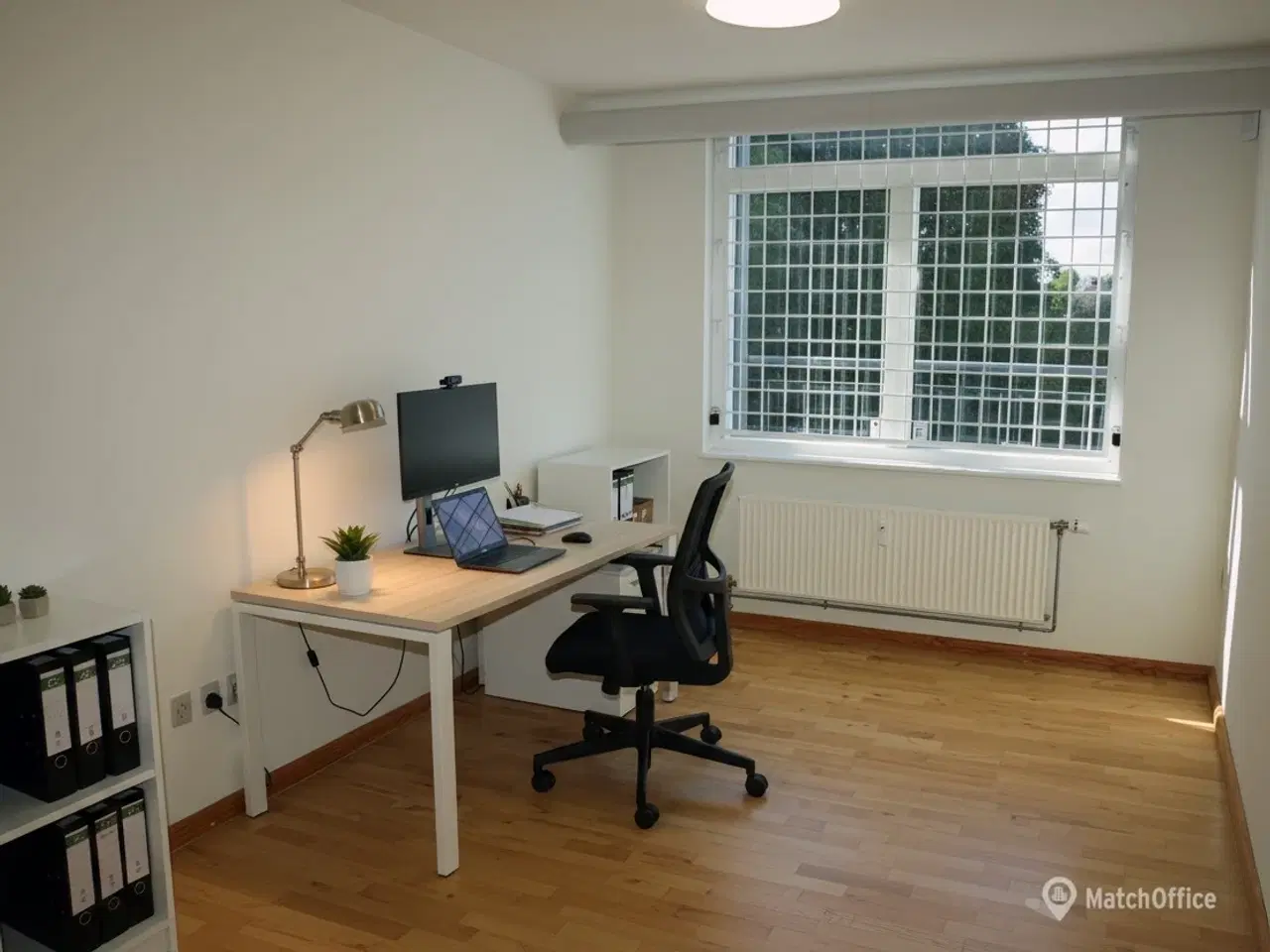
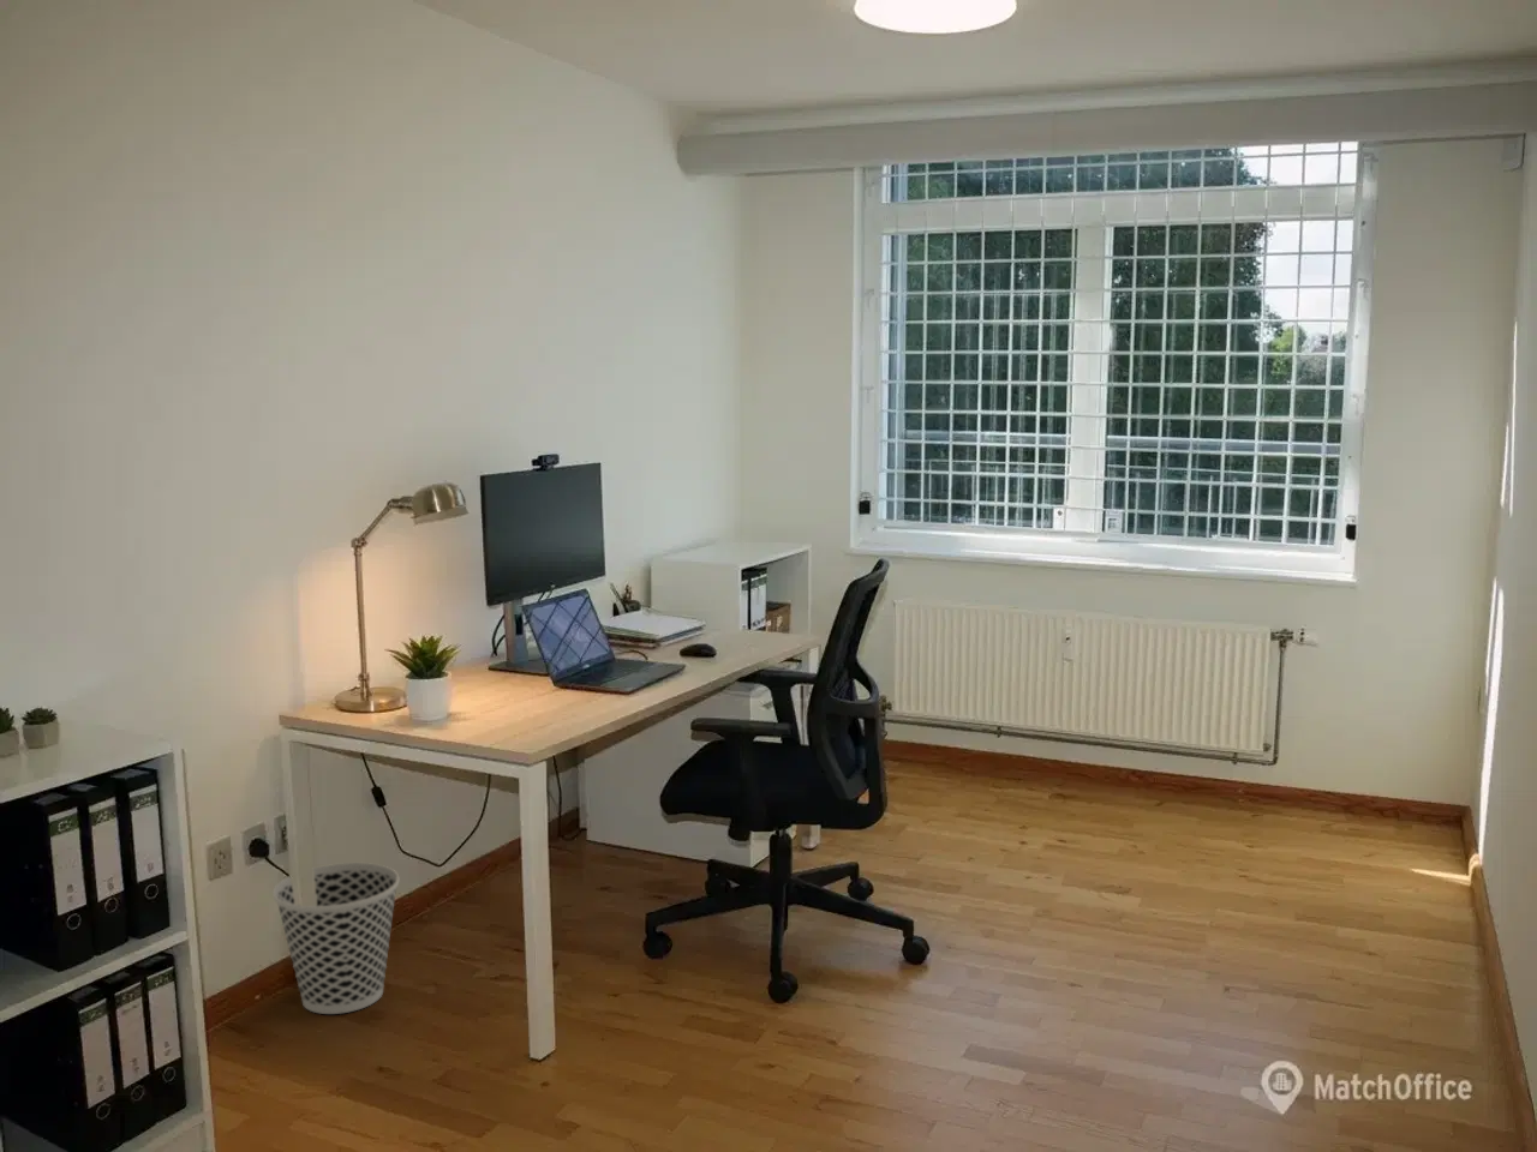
+ wastebasket (340, 939)
